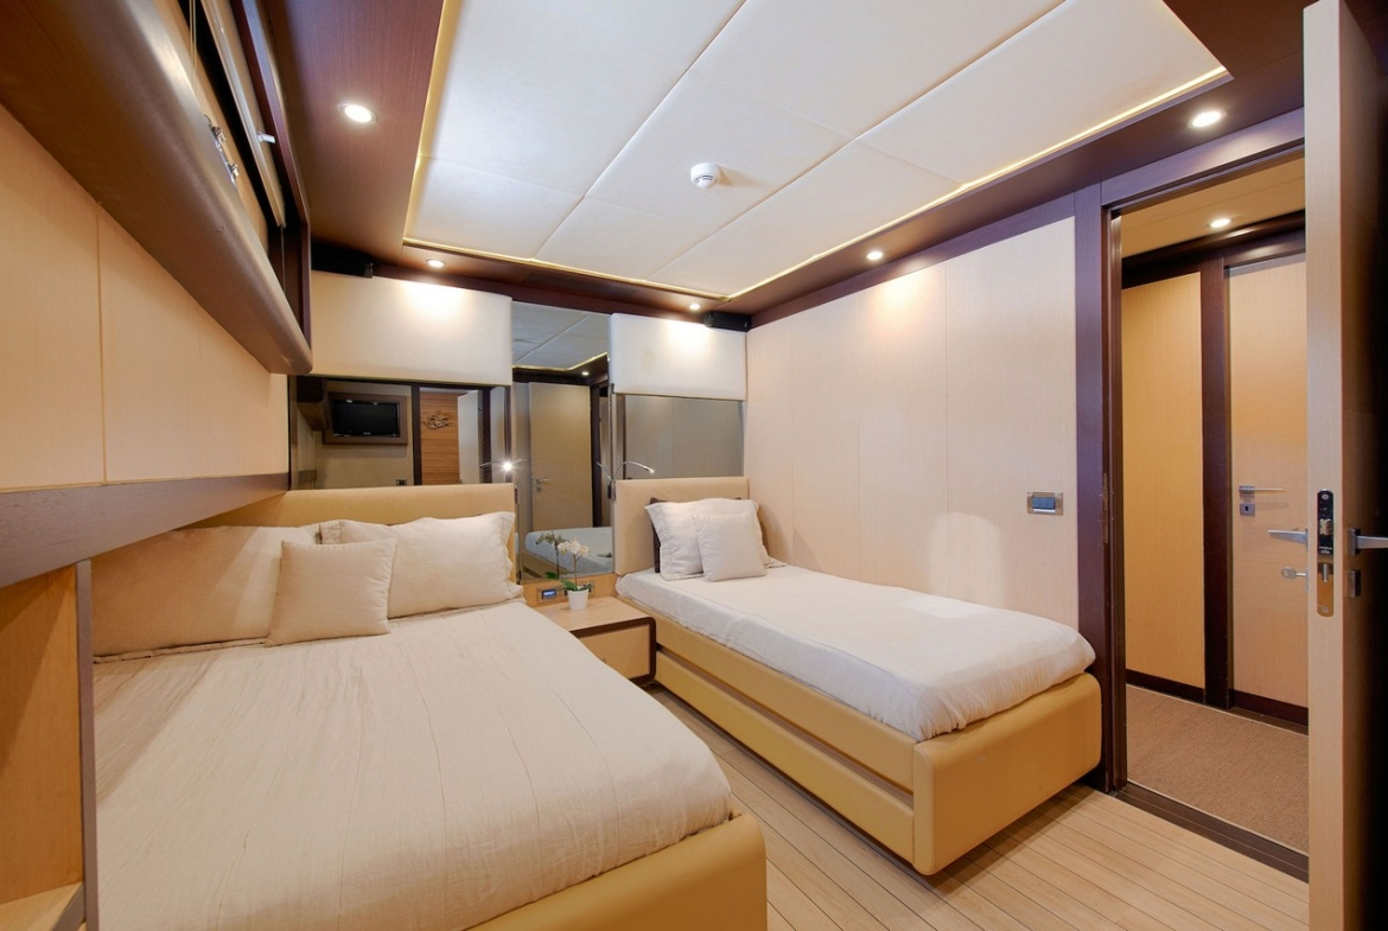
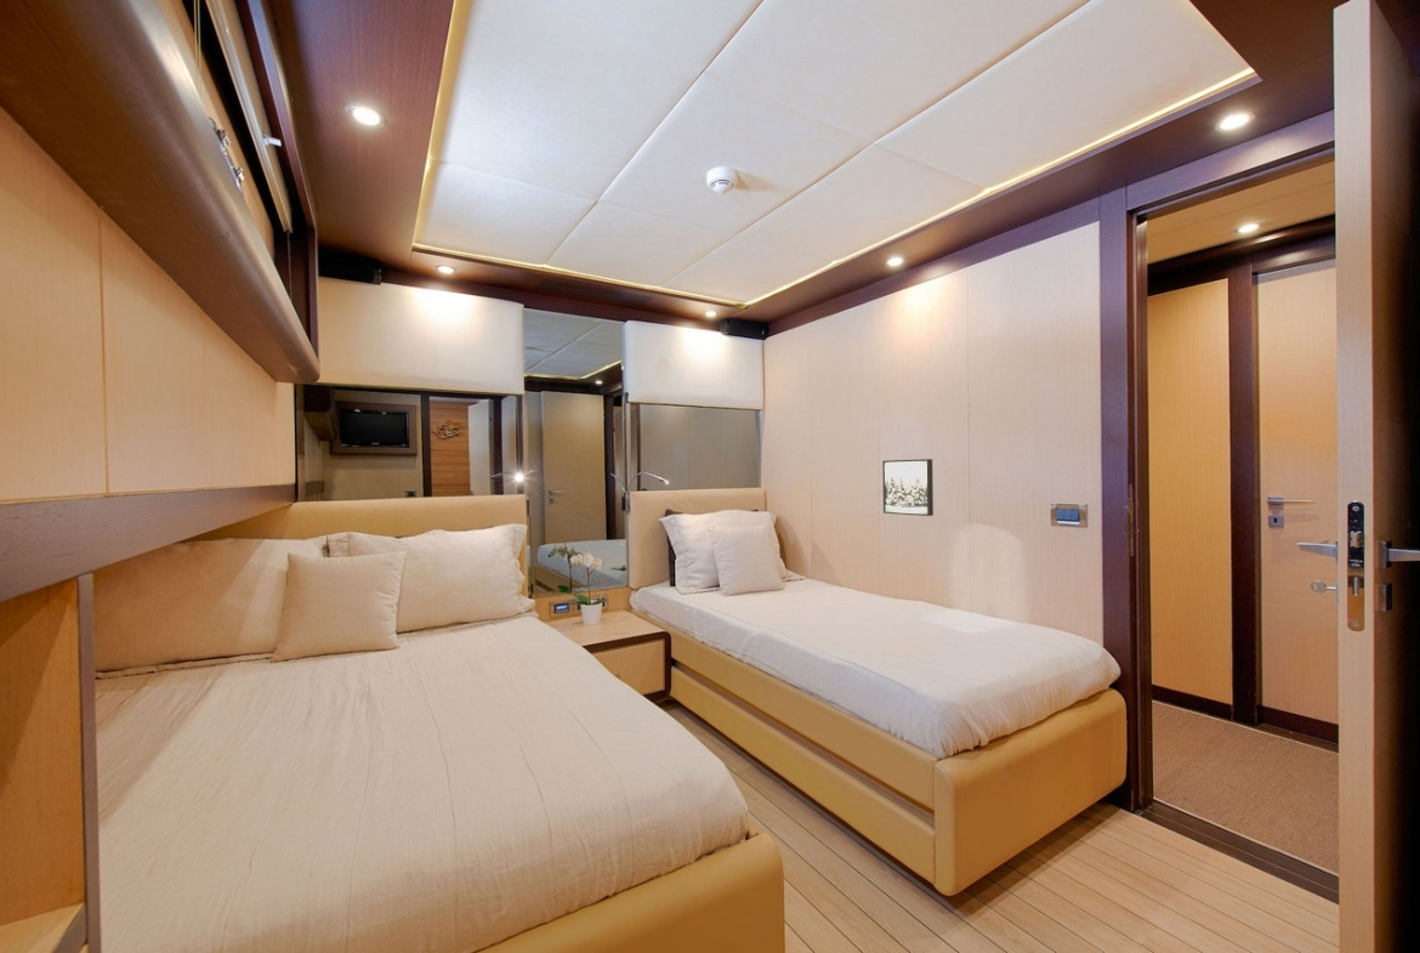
+ wall art (907, 487)
